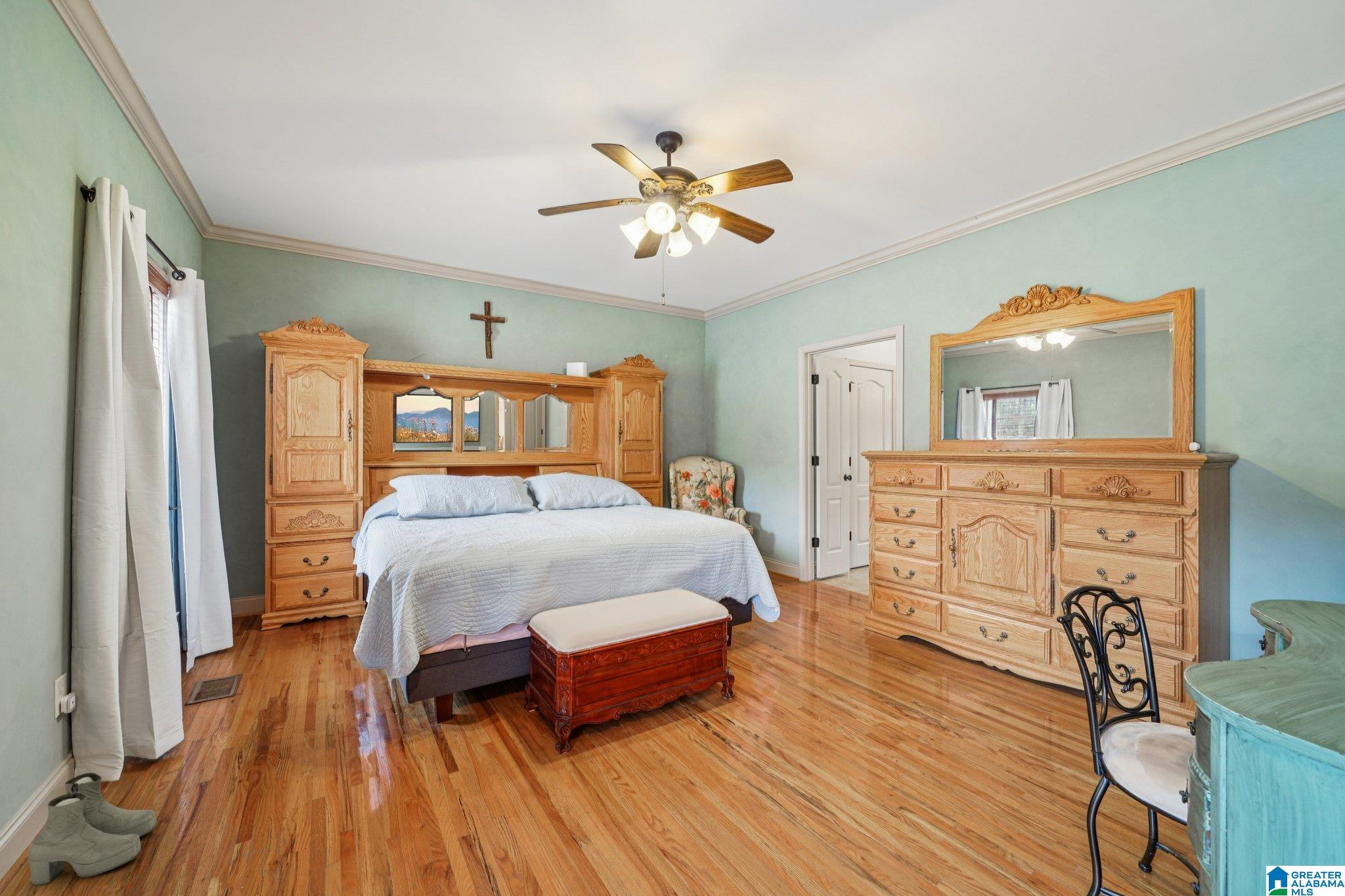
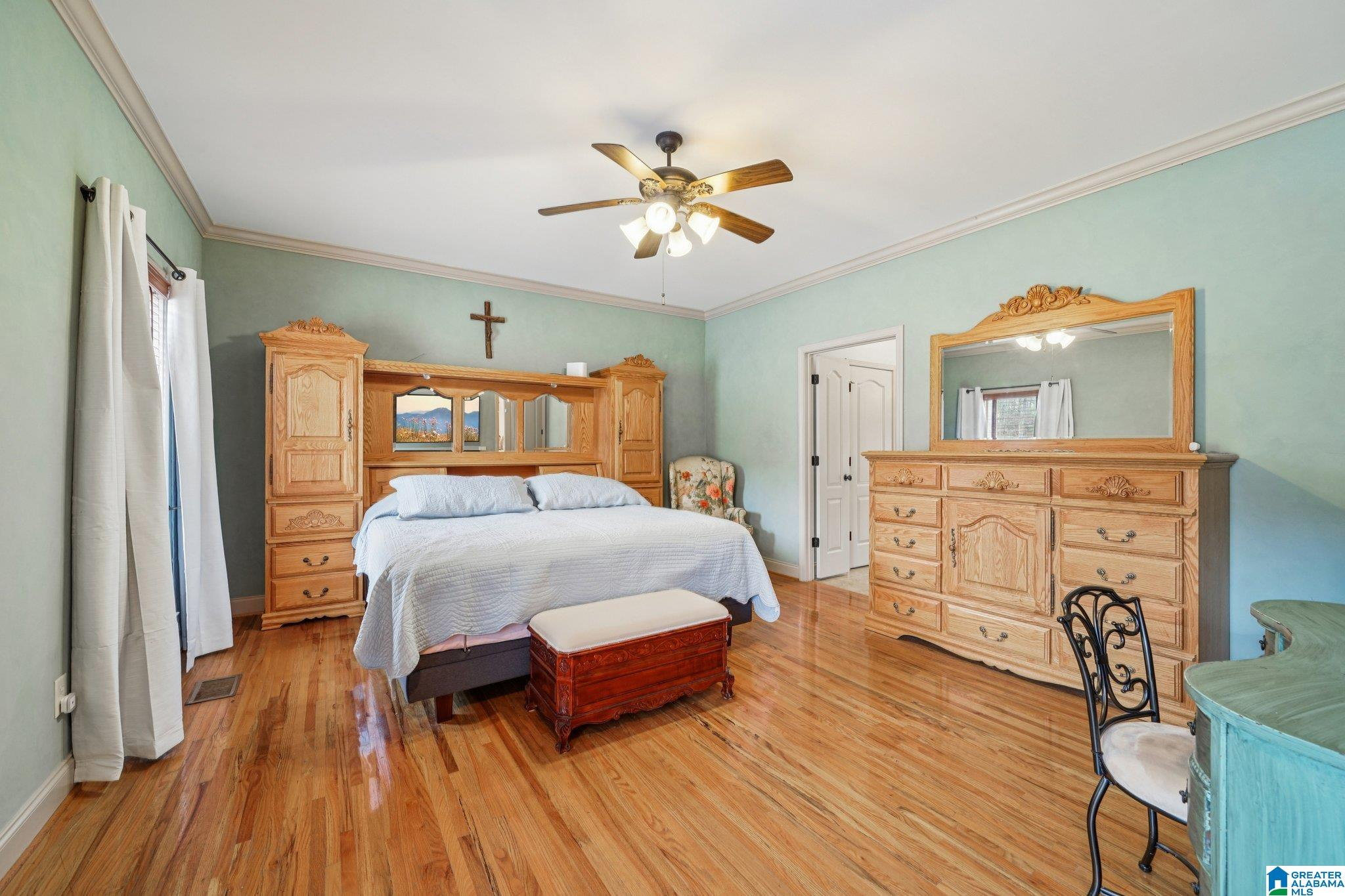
- boots (95, 819)
